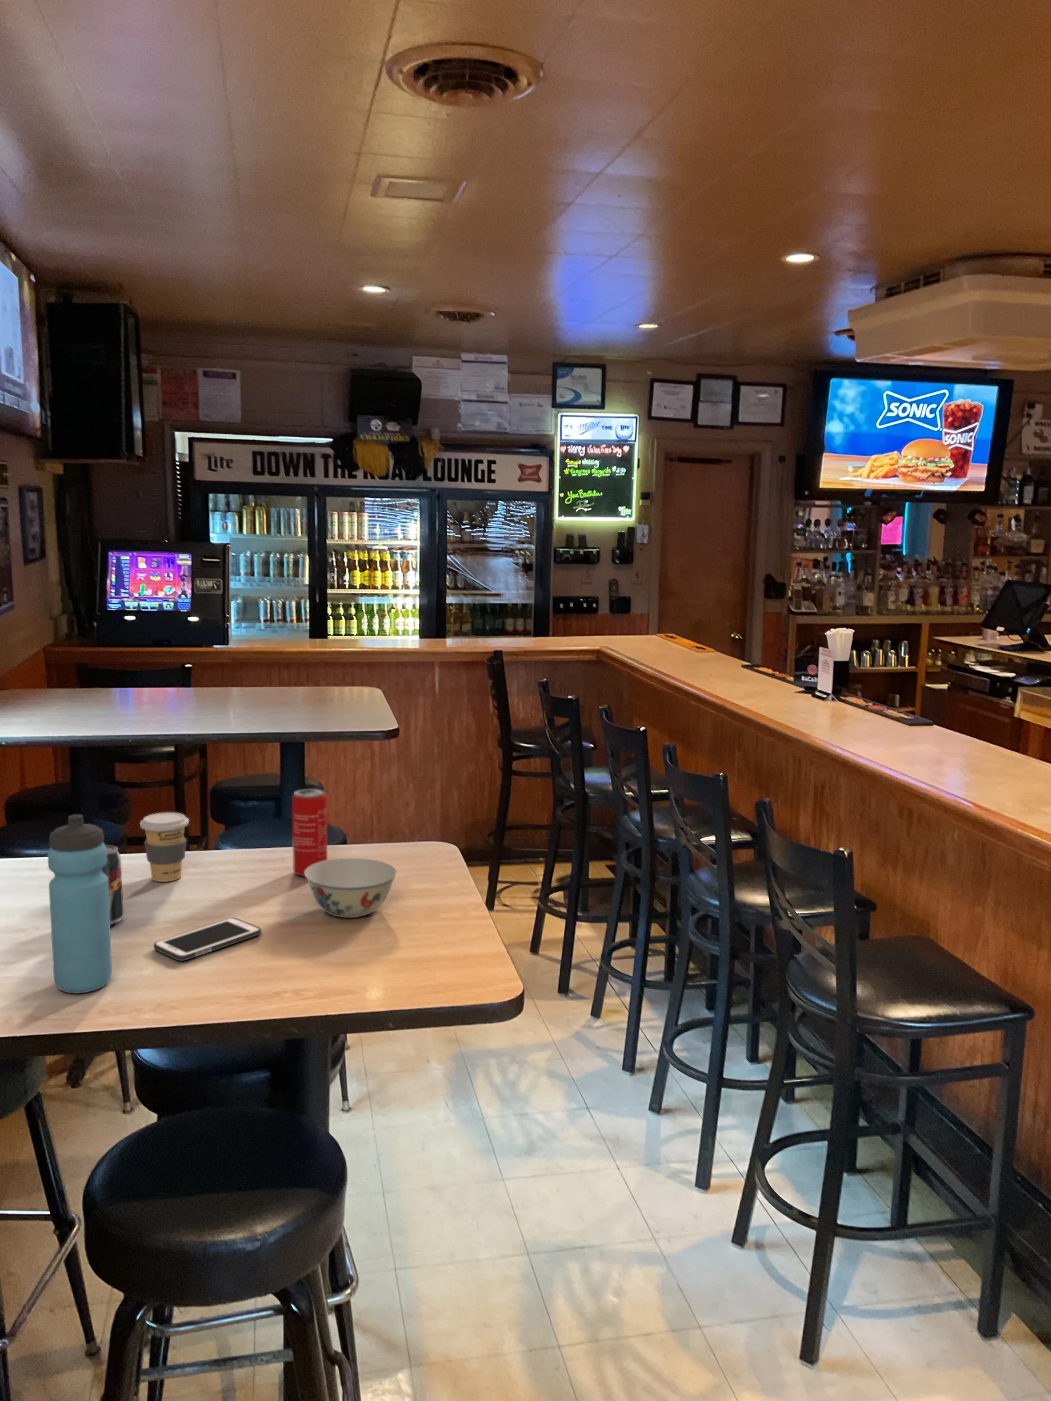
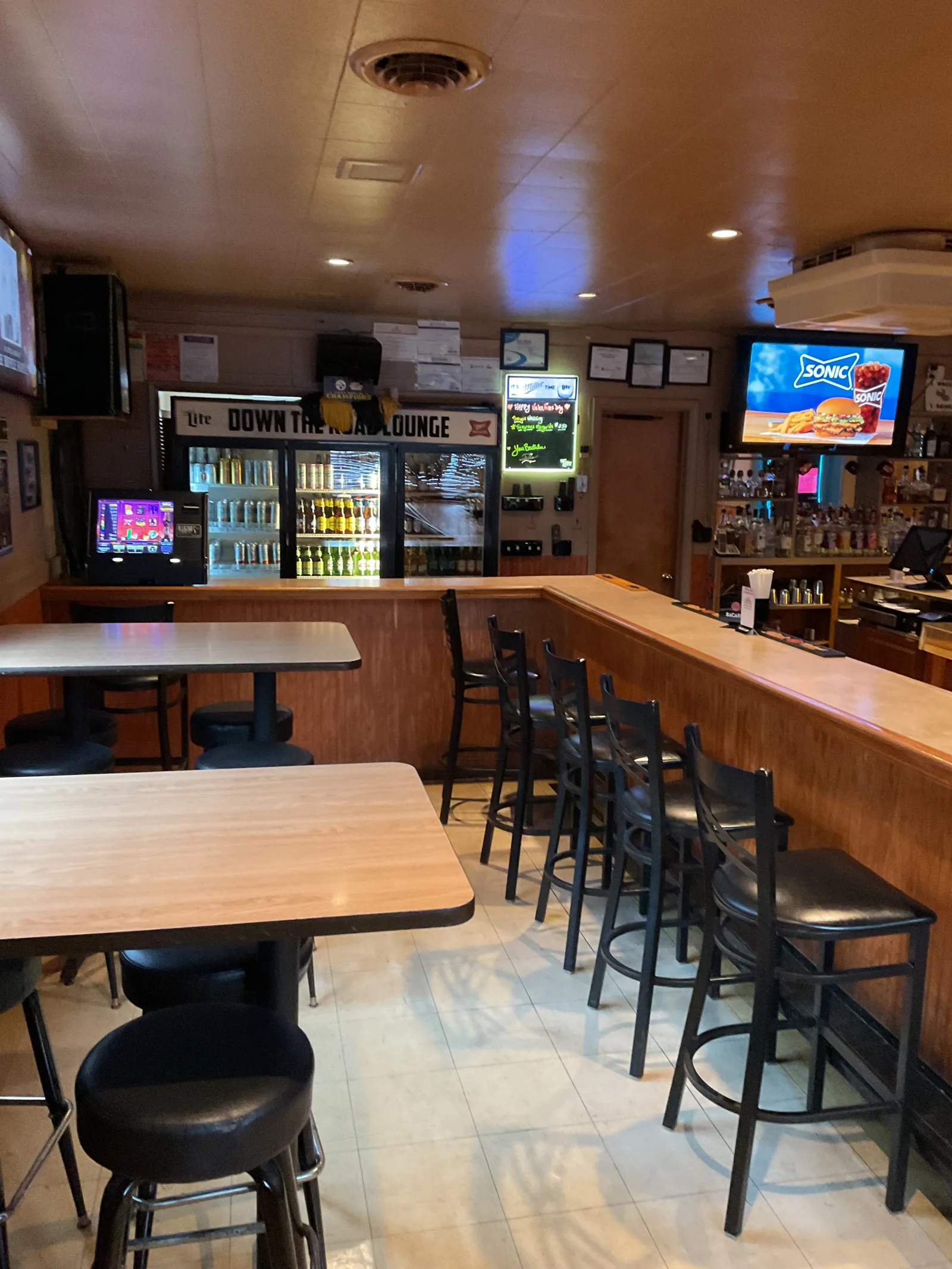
- beverage can (108, 885)
- cell phone (209, 938)
- coffee cup (164, 847)
- chinaware (351, 891)
- water bottle (79, 901)
- beverage can (309, 832)
